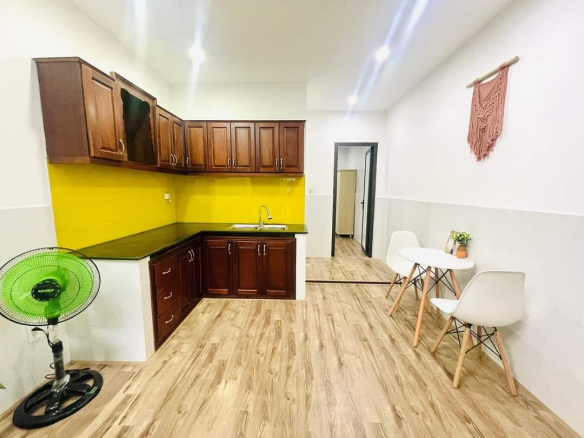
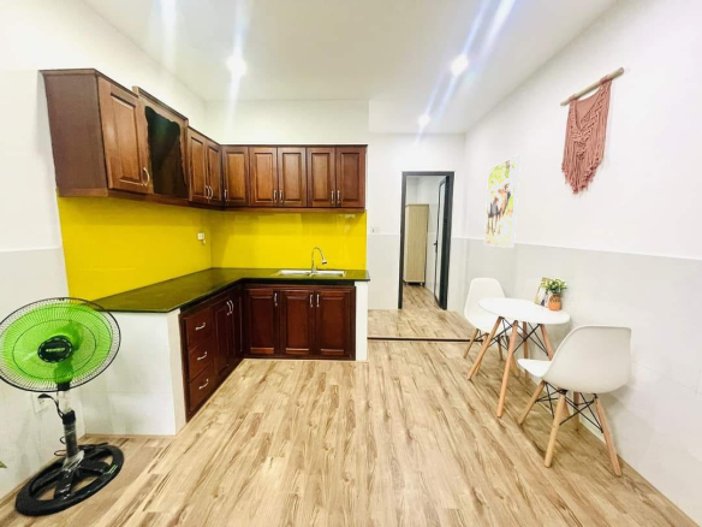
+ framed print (500, 205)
